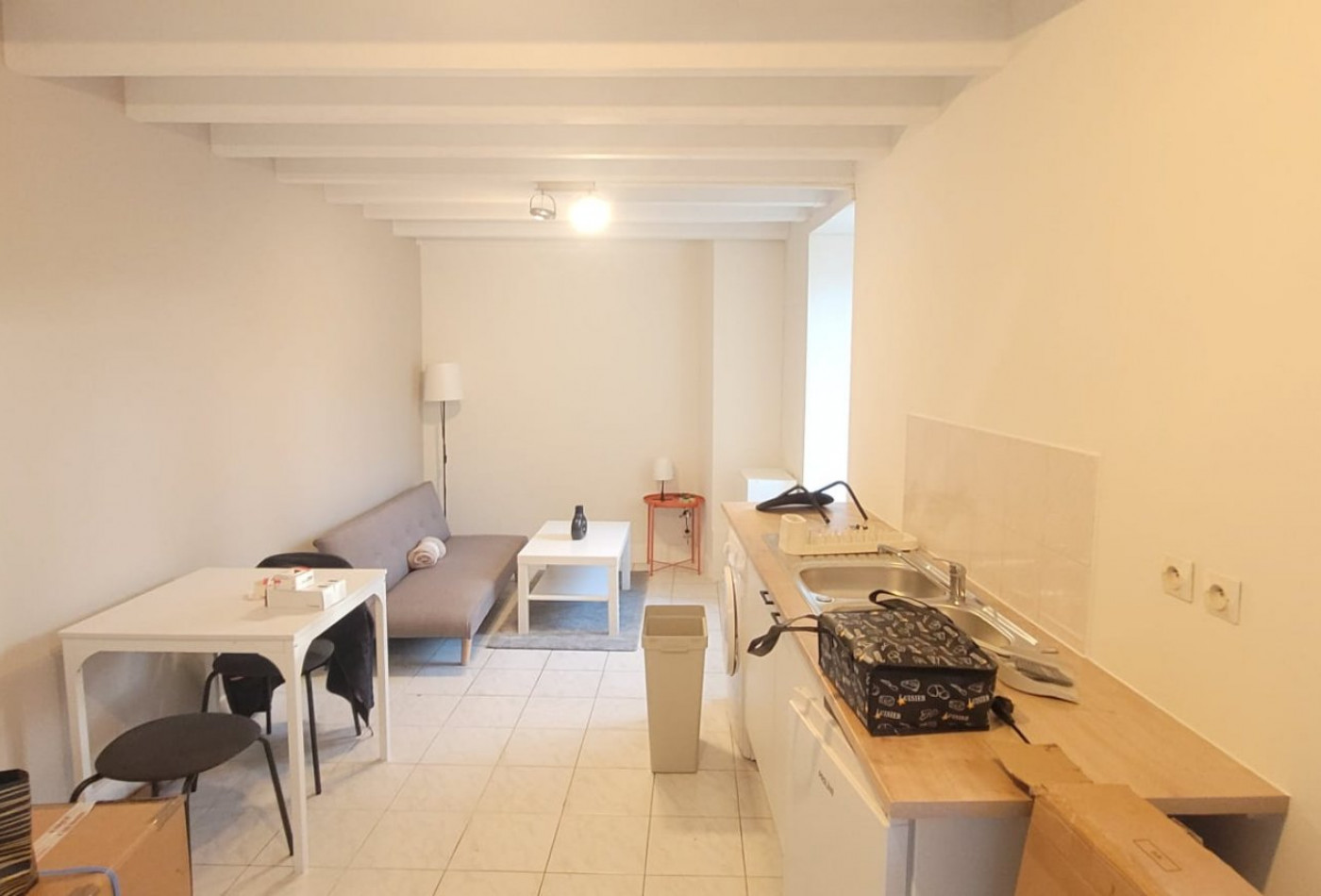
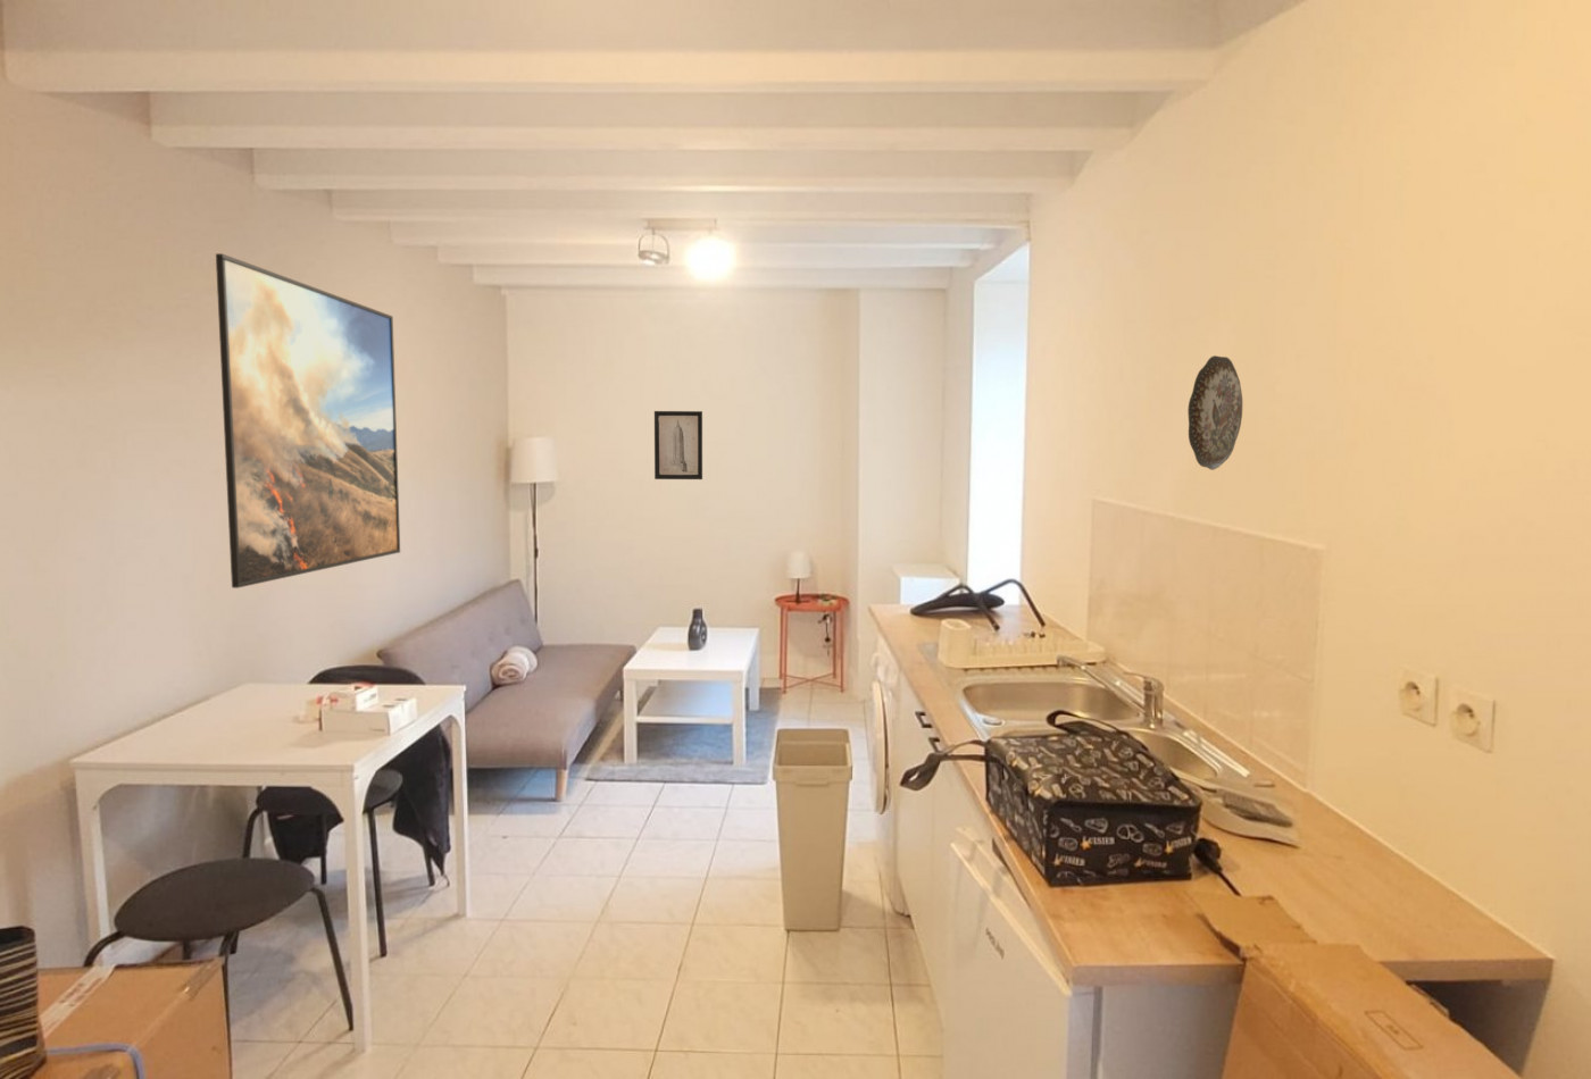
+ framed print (324, 430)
+ wall art (678, 446)
+ decorative plate (1218, 412)
